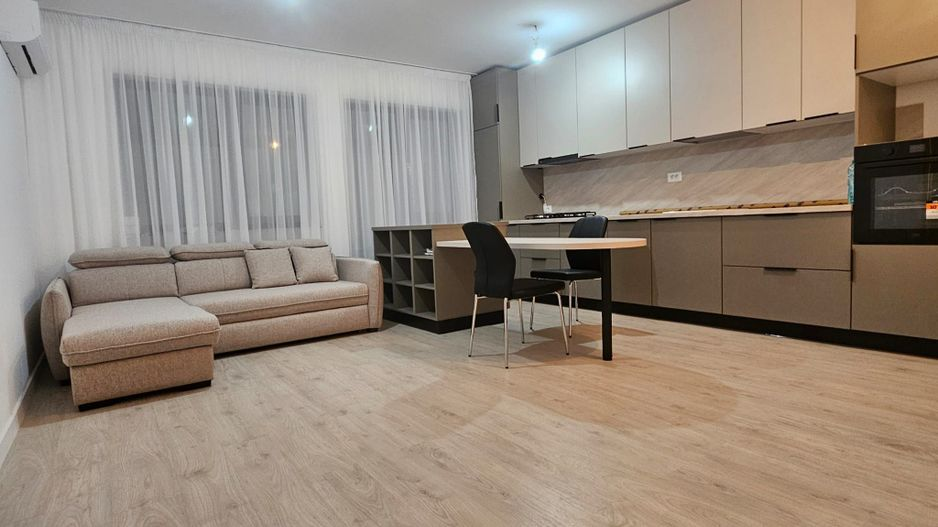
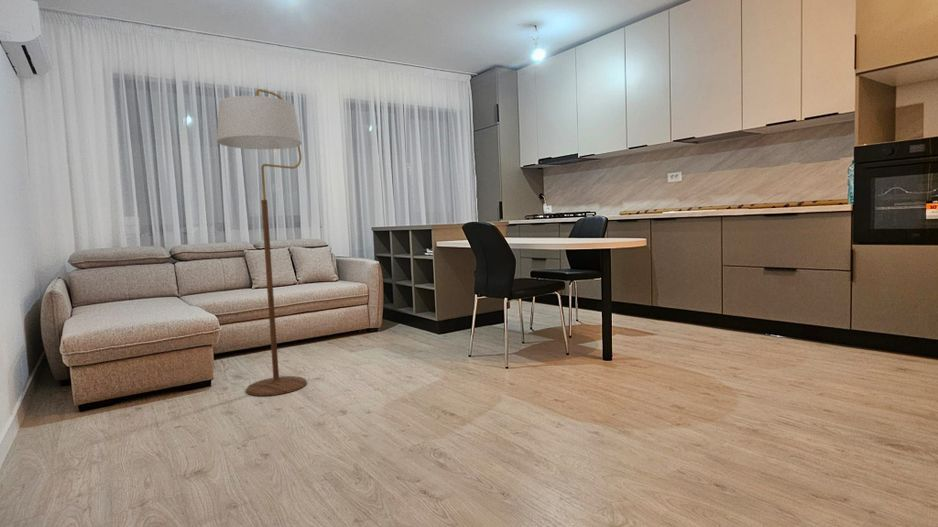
+ floor lamp (269, 240)
